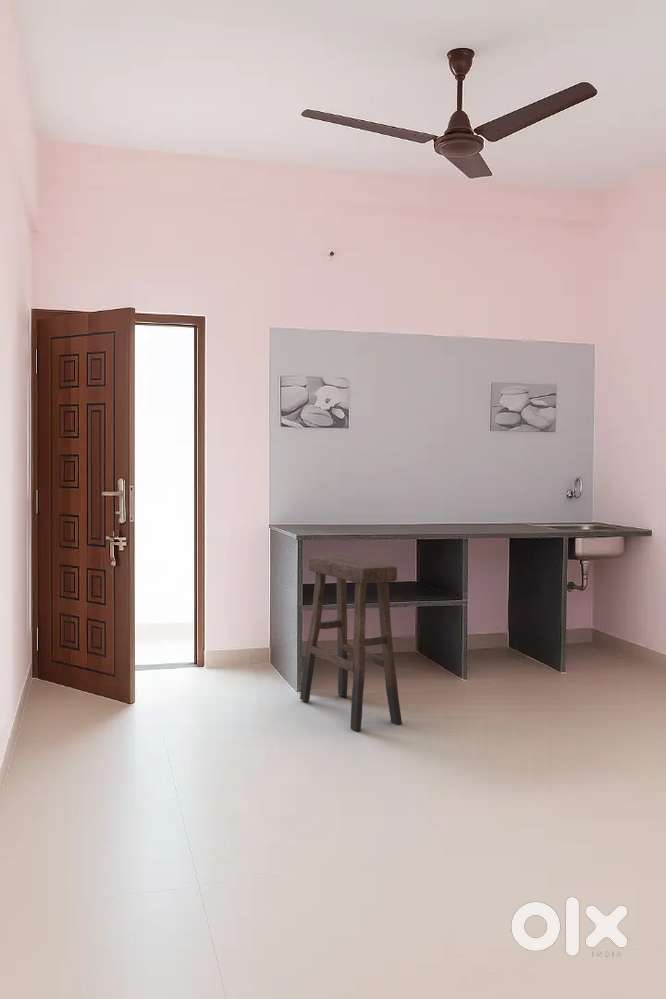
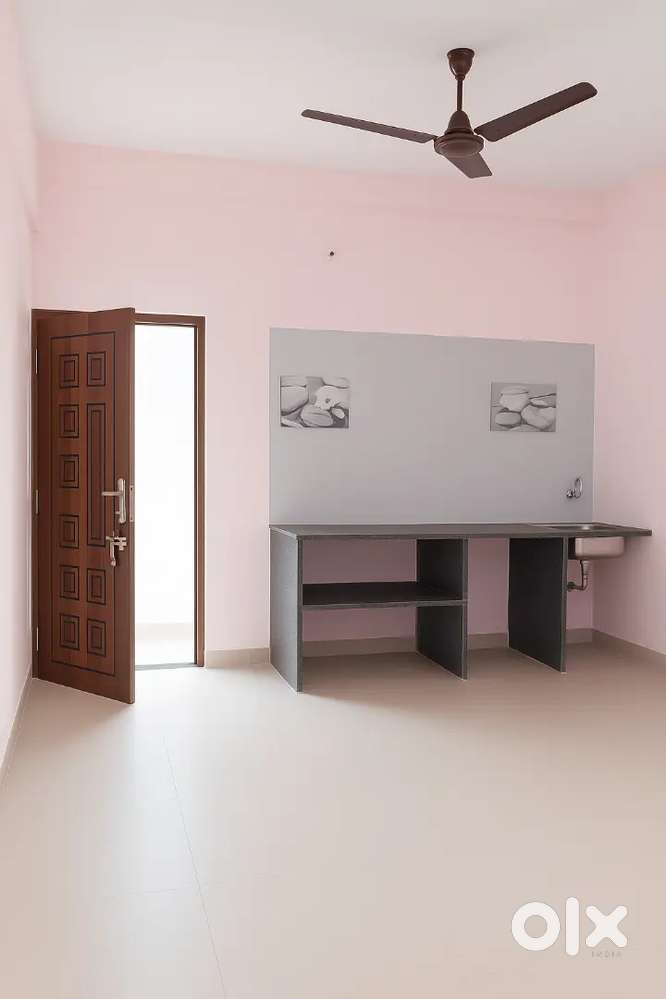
- stool (346, 636)
